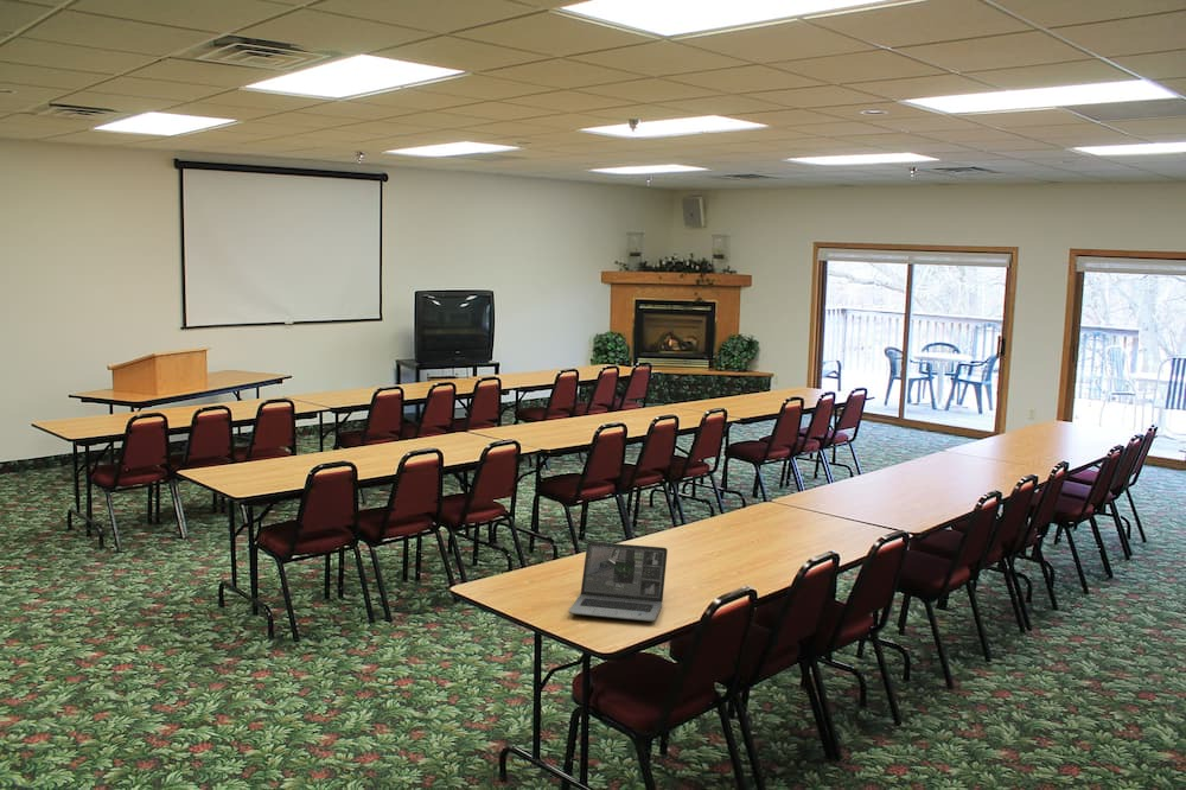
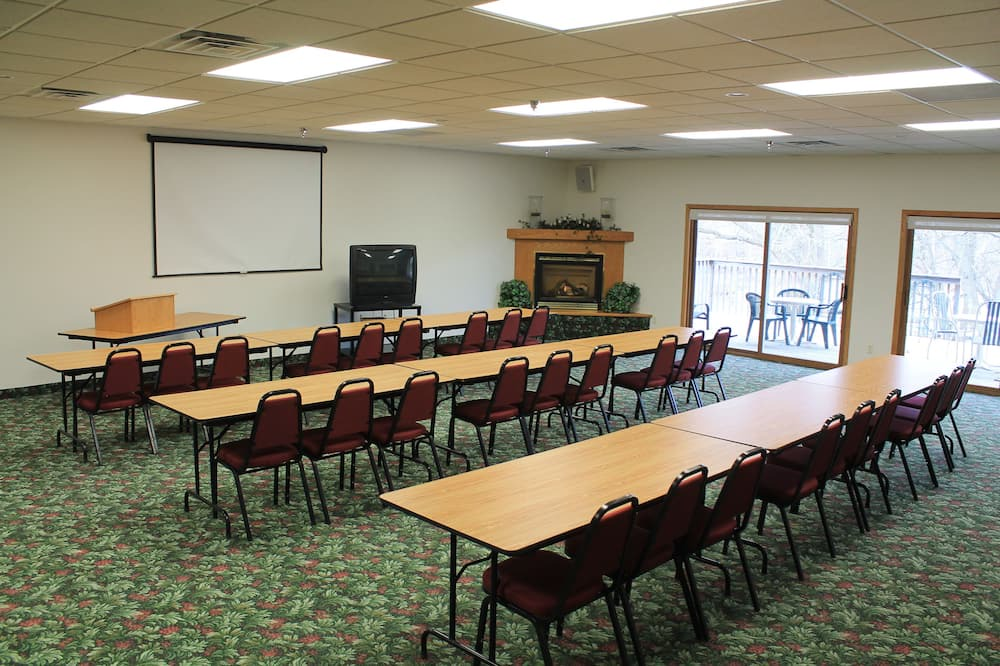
- laptop (619, 580)
